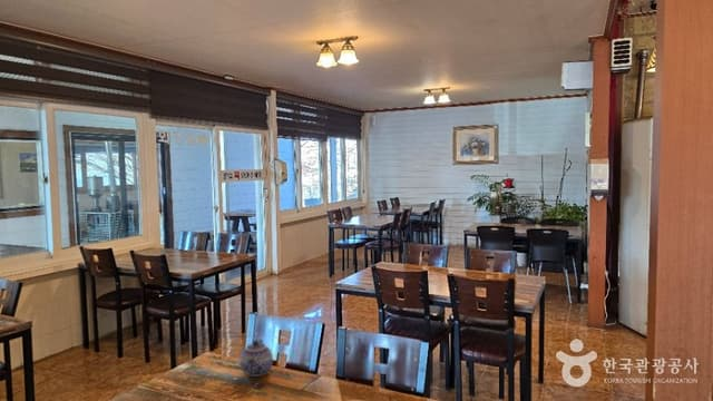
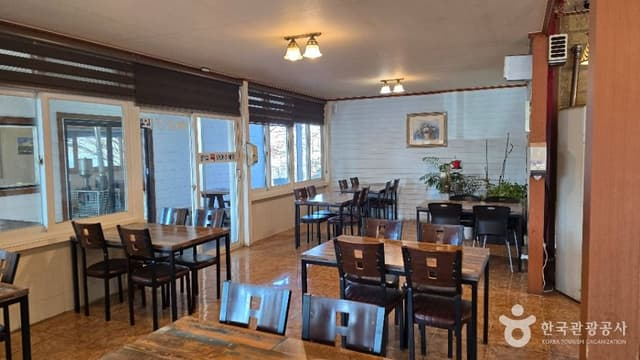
- teapot (256, 356)
